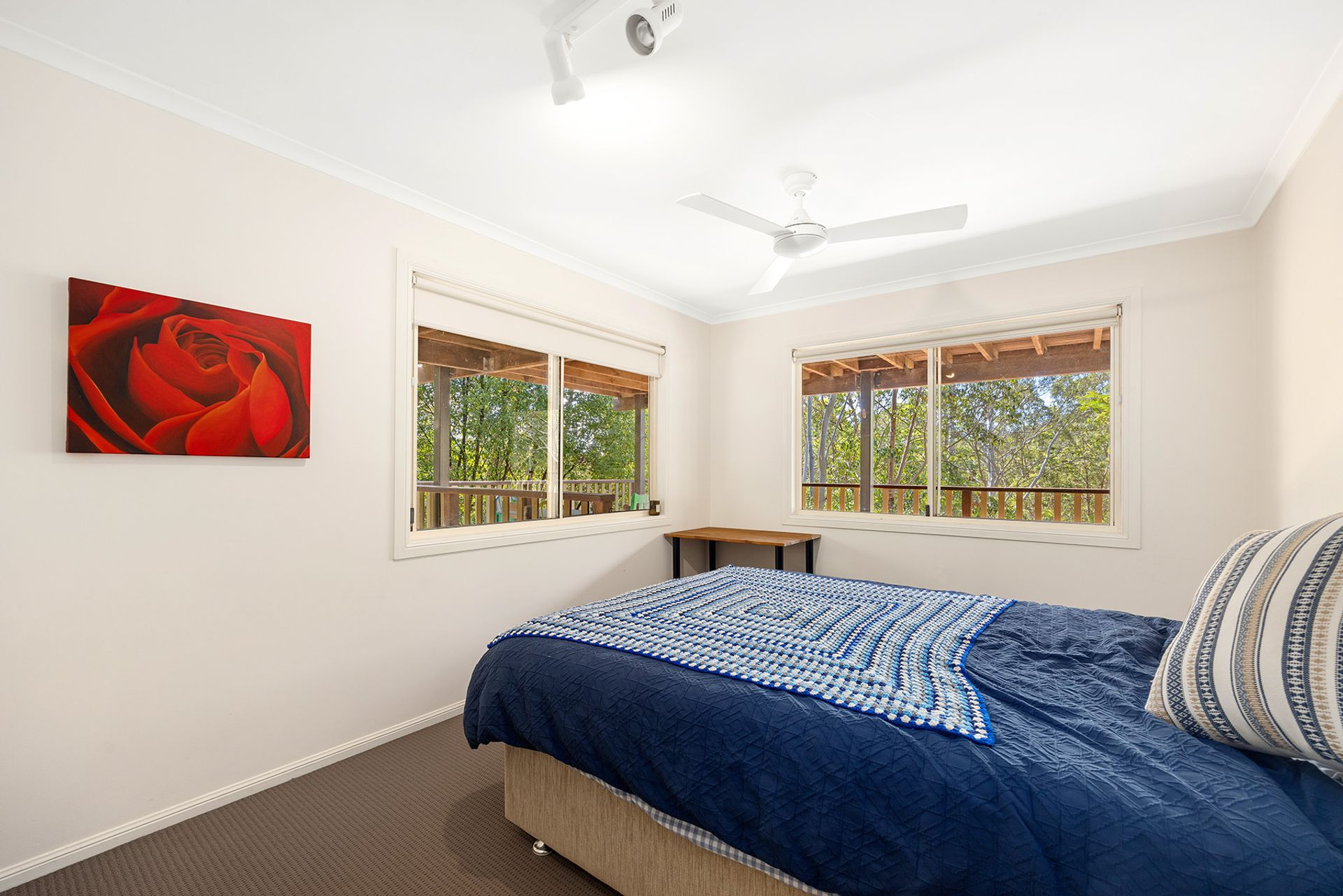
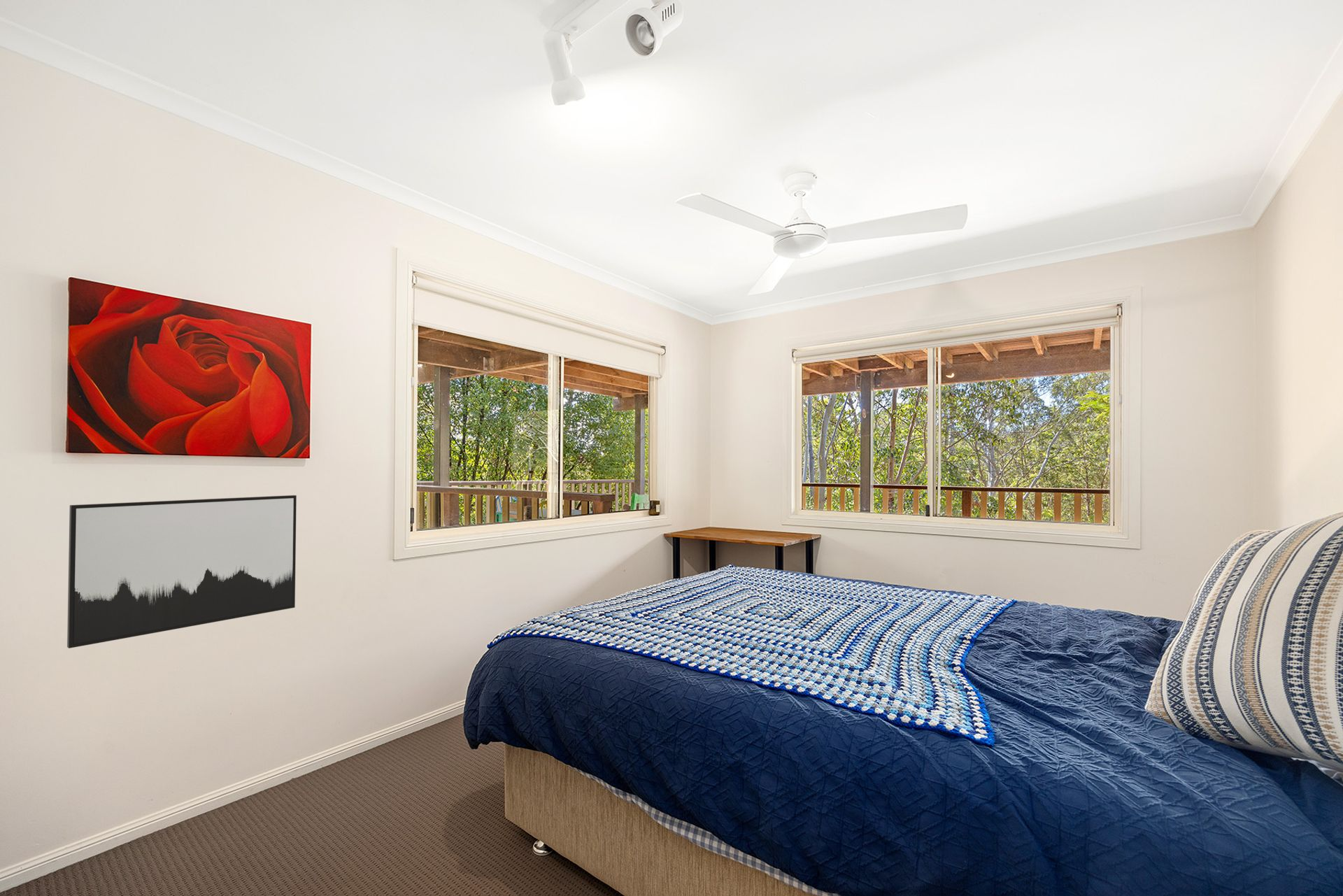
+ wall art (195, 562)
